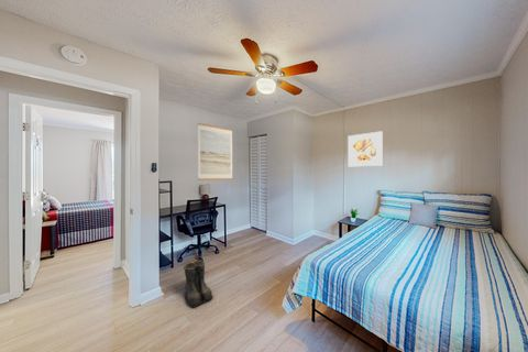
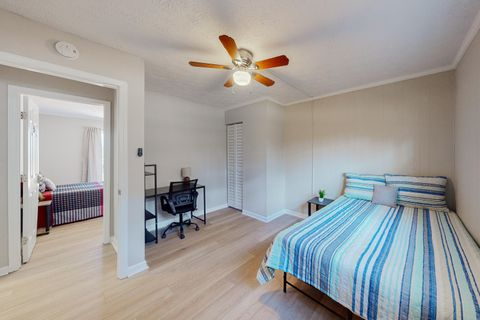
- boots (197, 280)
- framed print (364, 150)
- wall art (216, 153)
